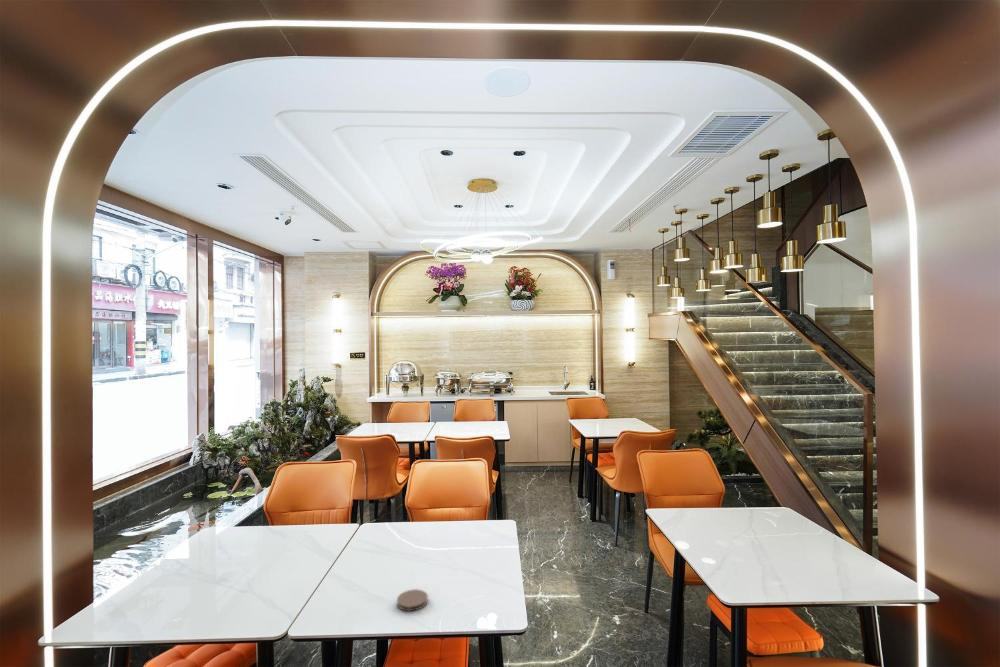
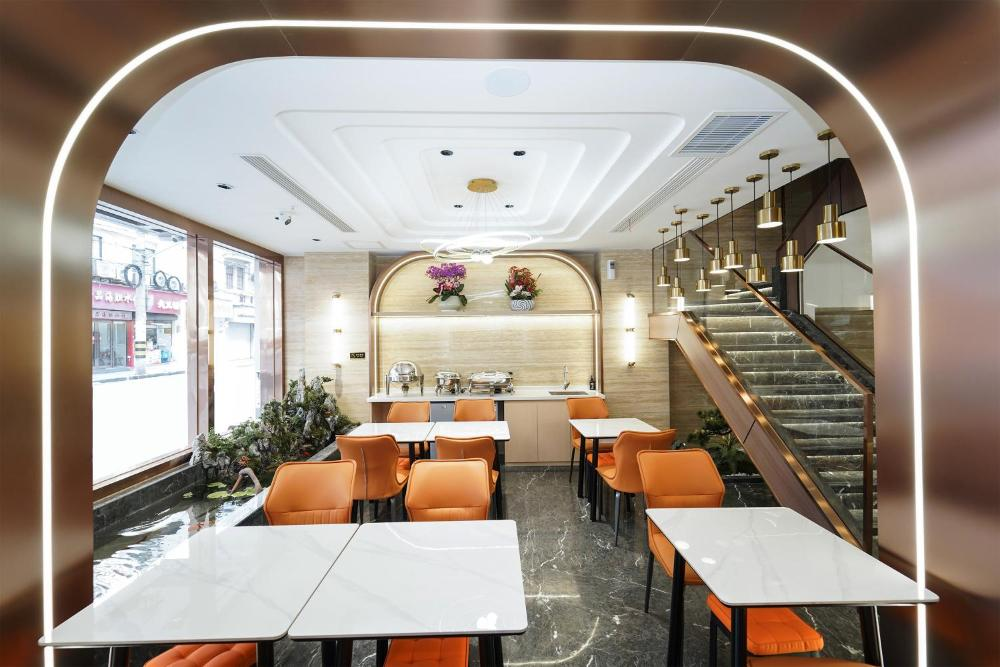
- coaster (412, 599)
